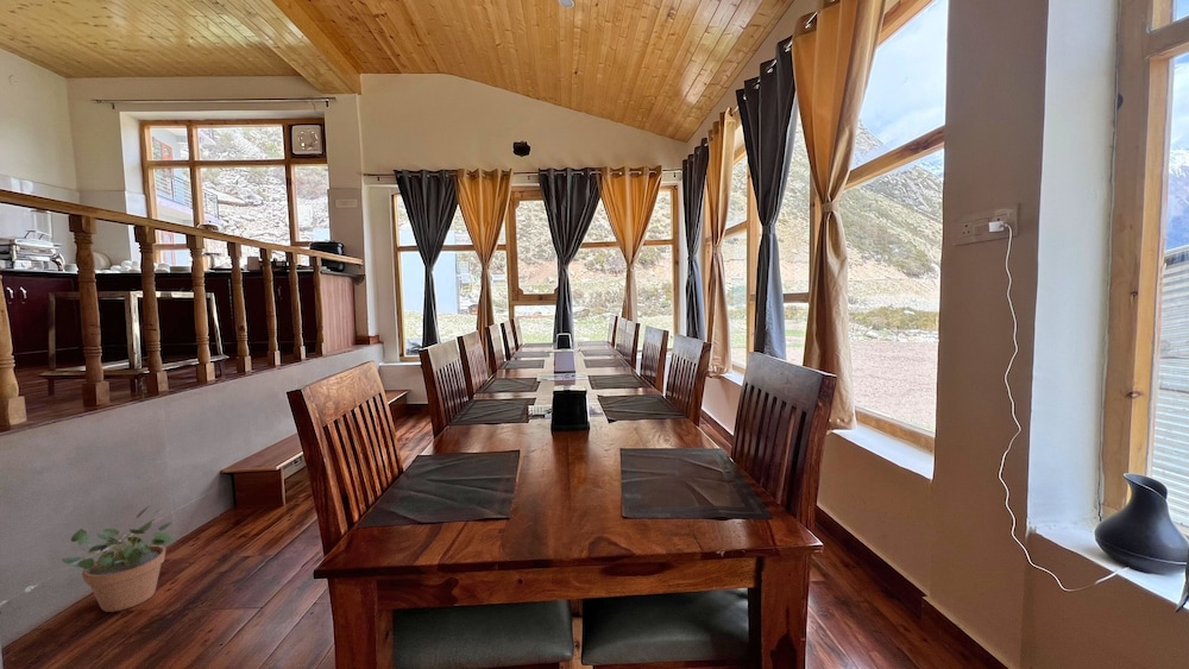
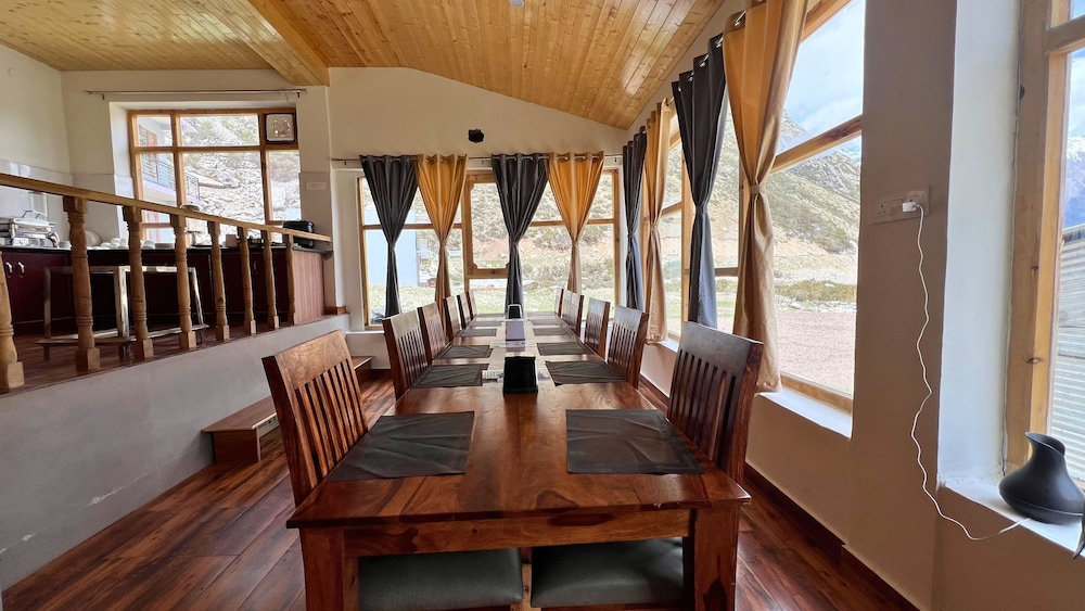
- potted plant (128, 556)
